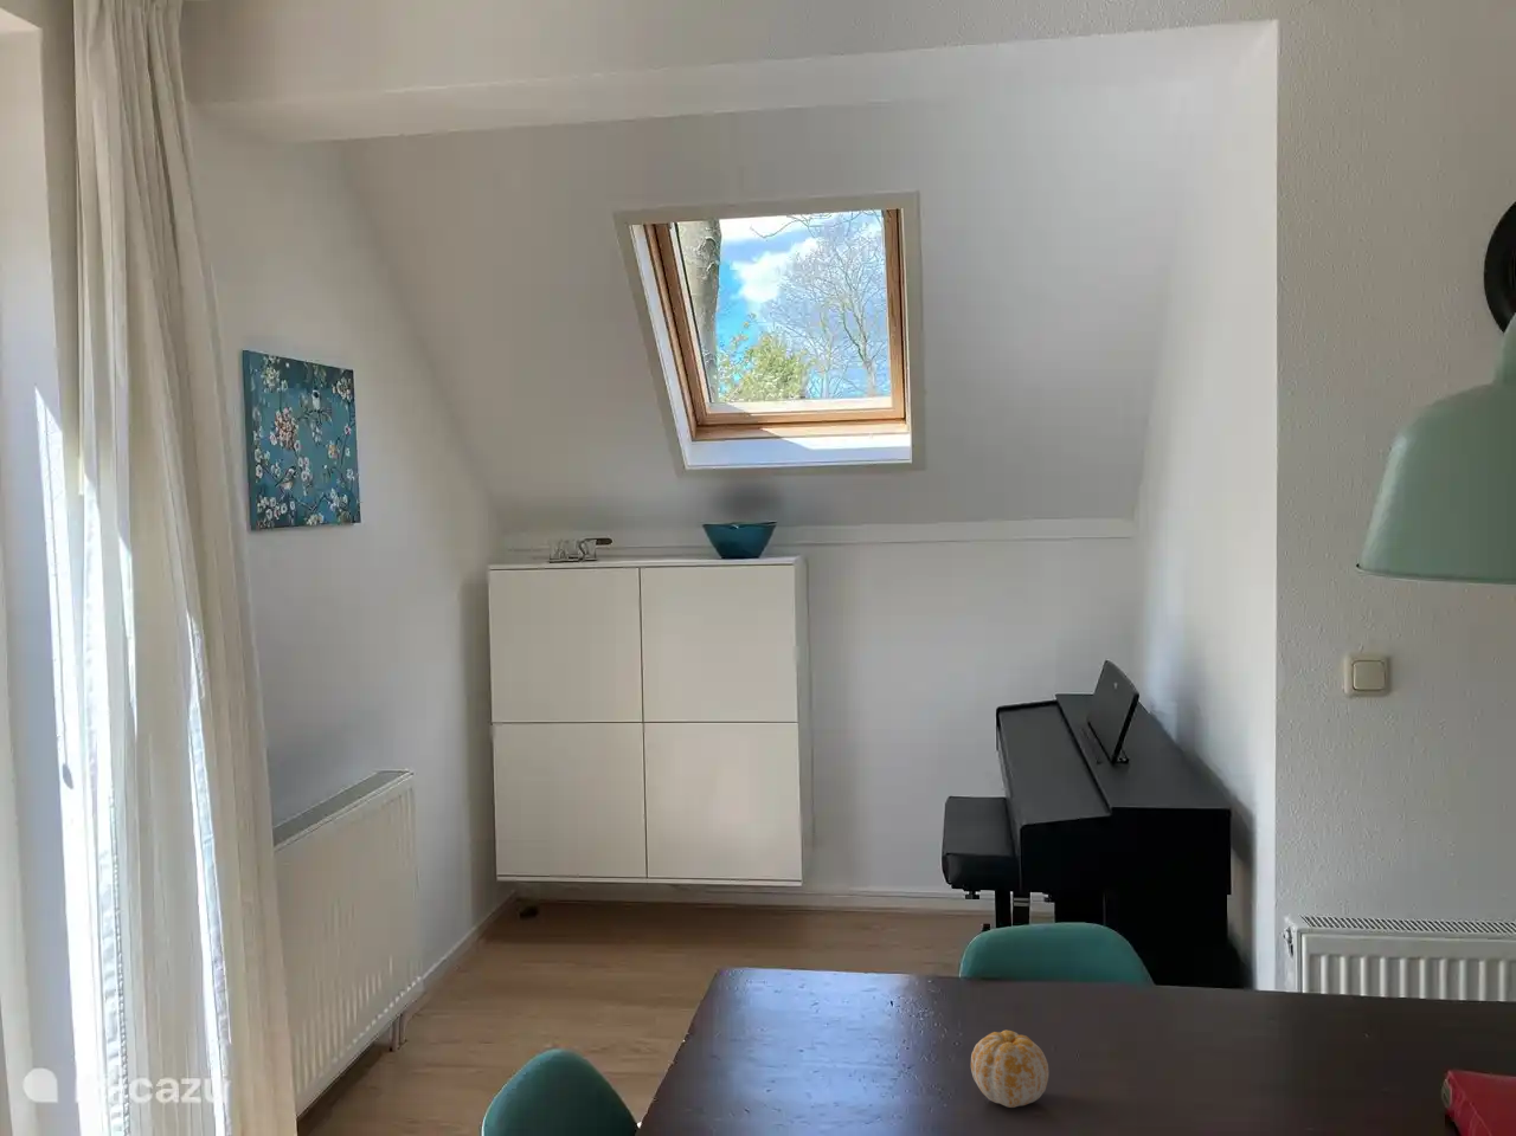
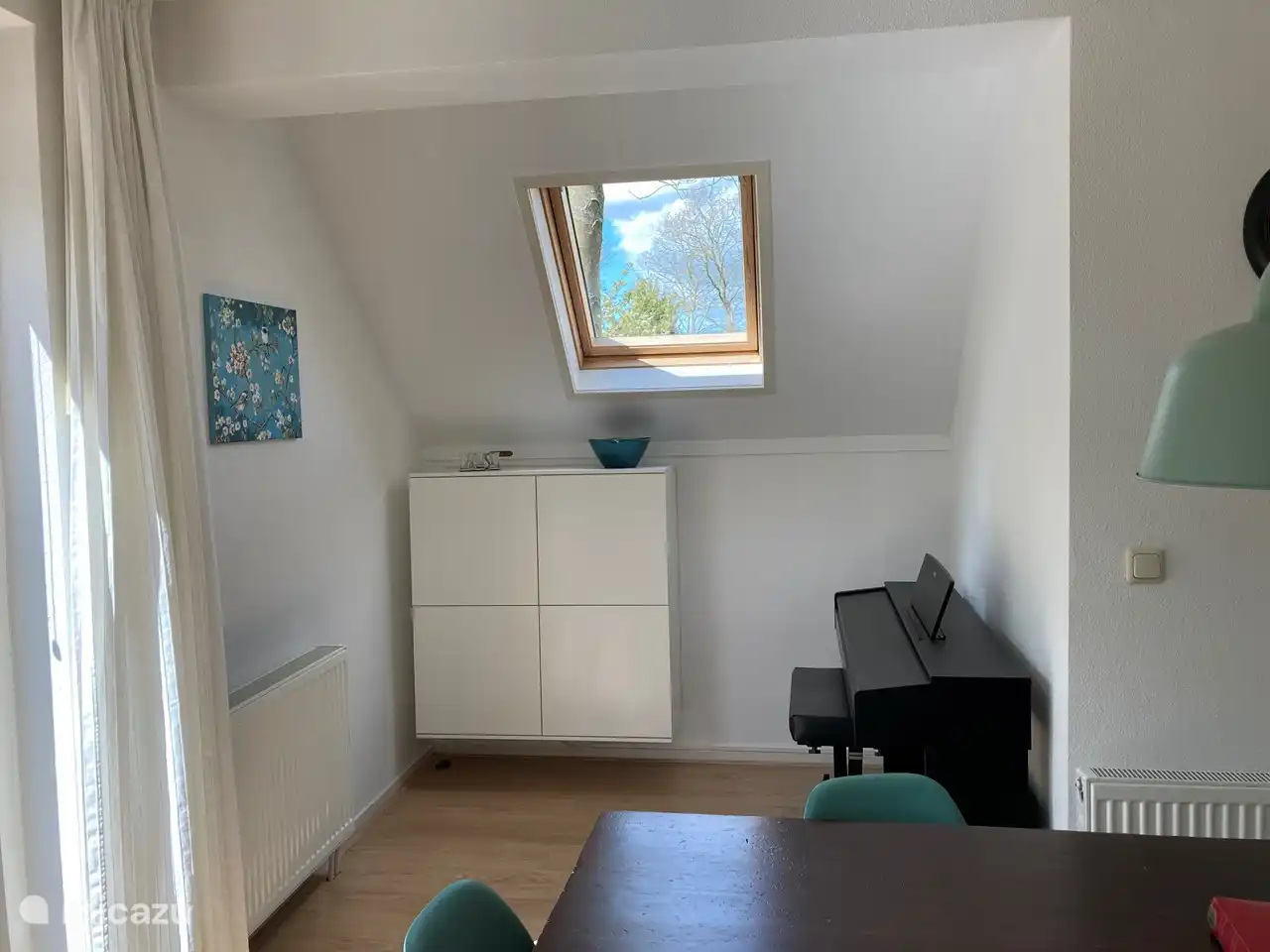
- fruit (1007, 1068)
